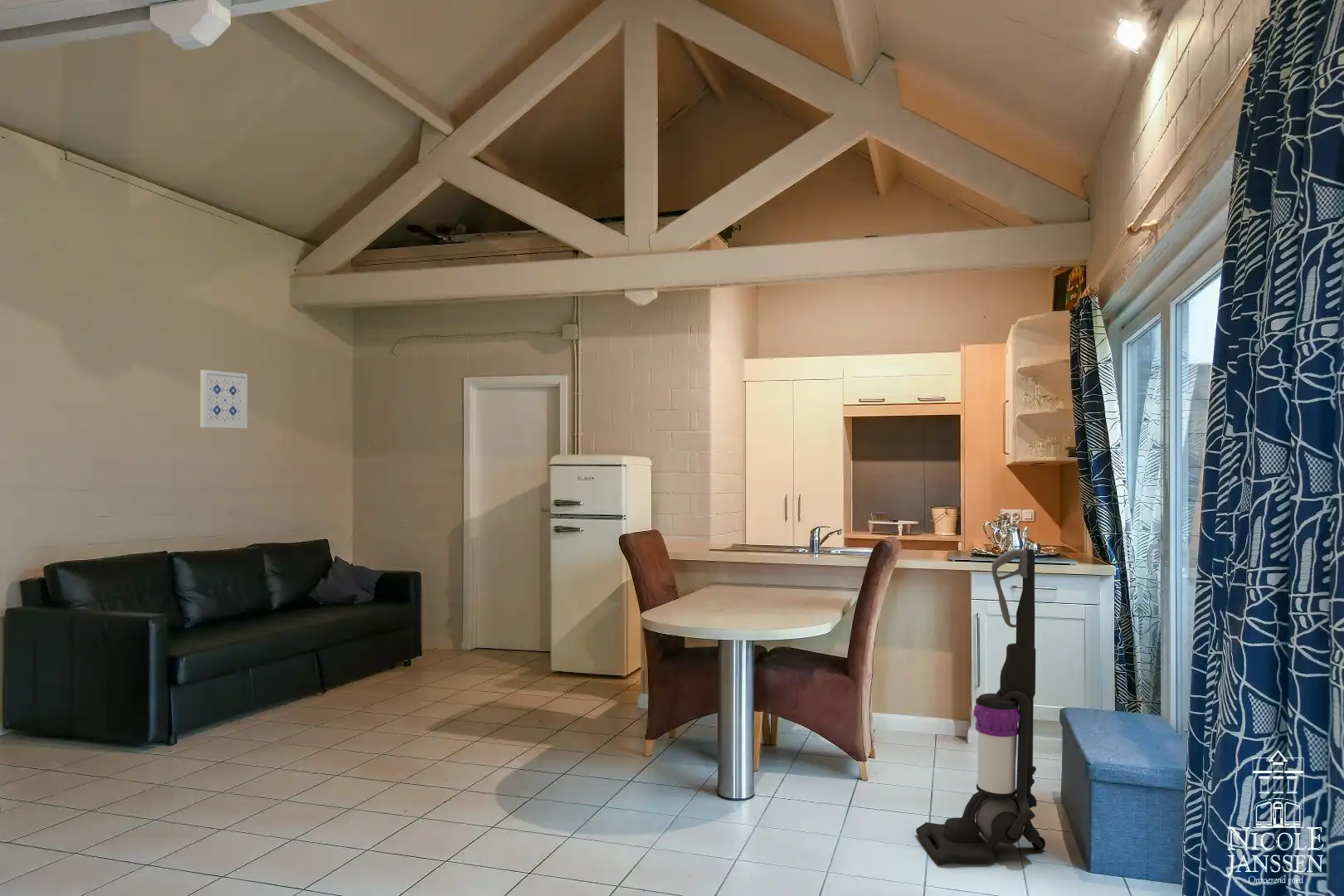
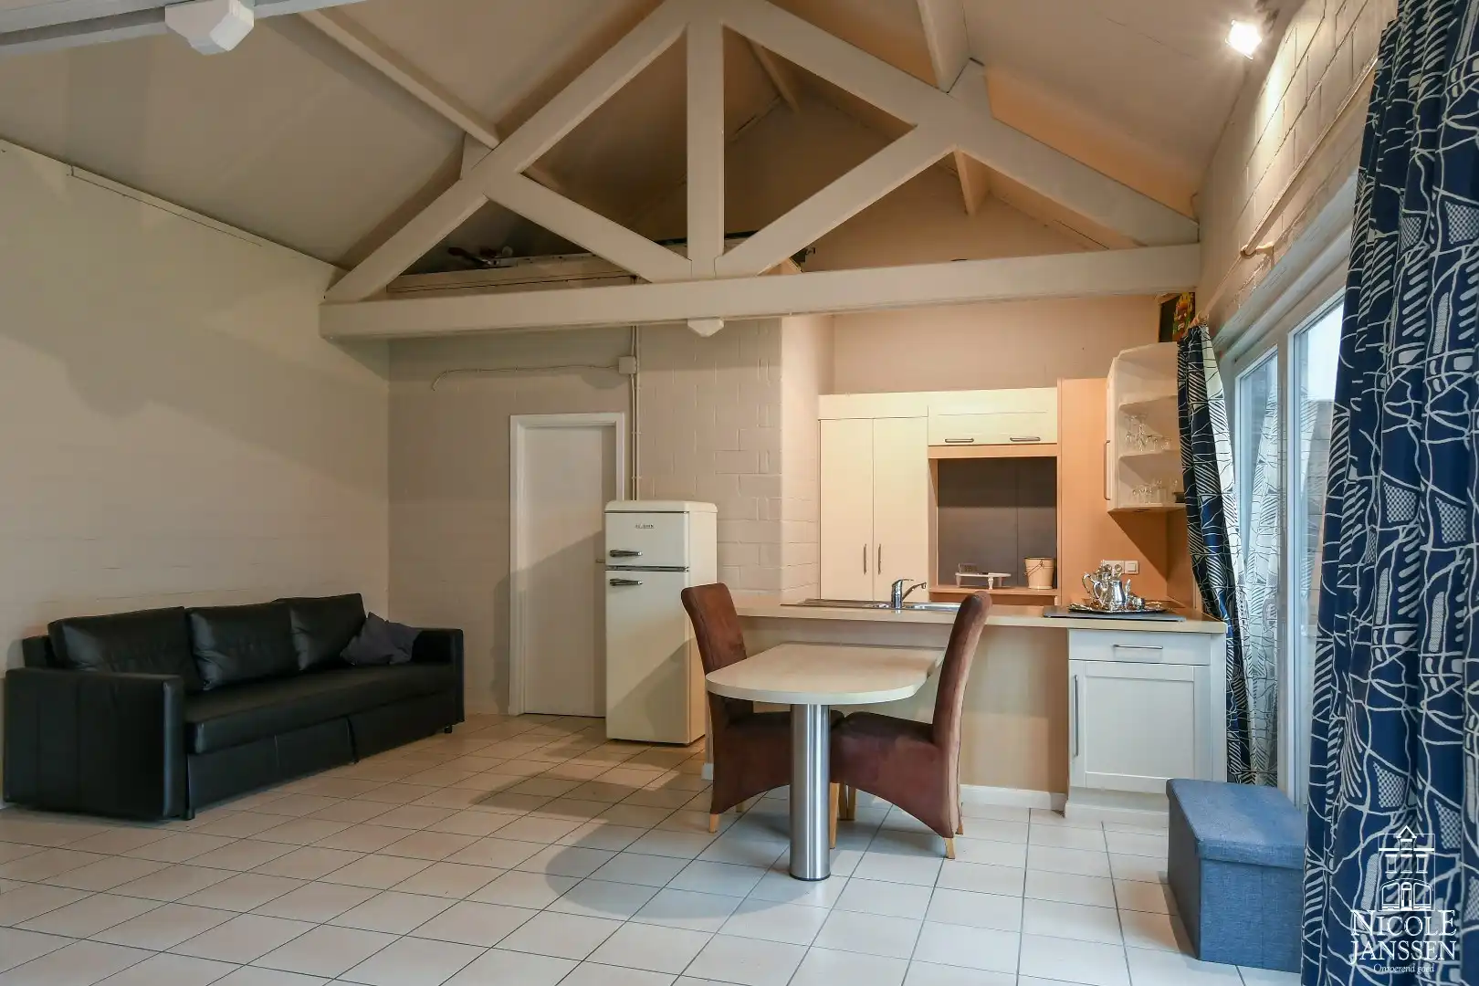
- wall art (224, 399)
- vacuum cleaner (986, 699)
